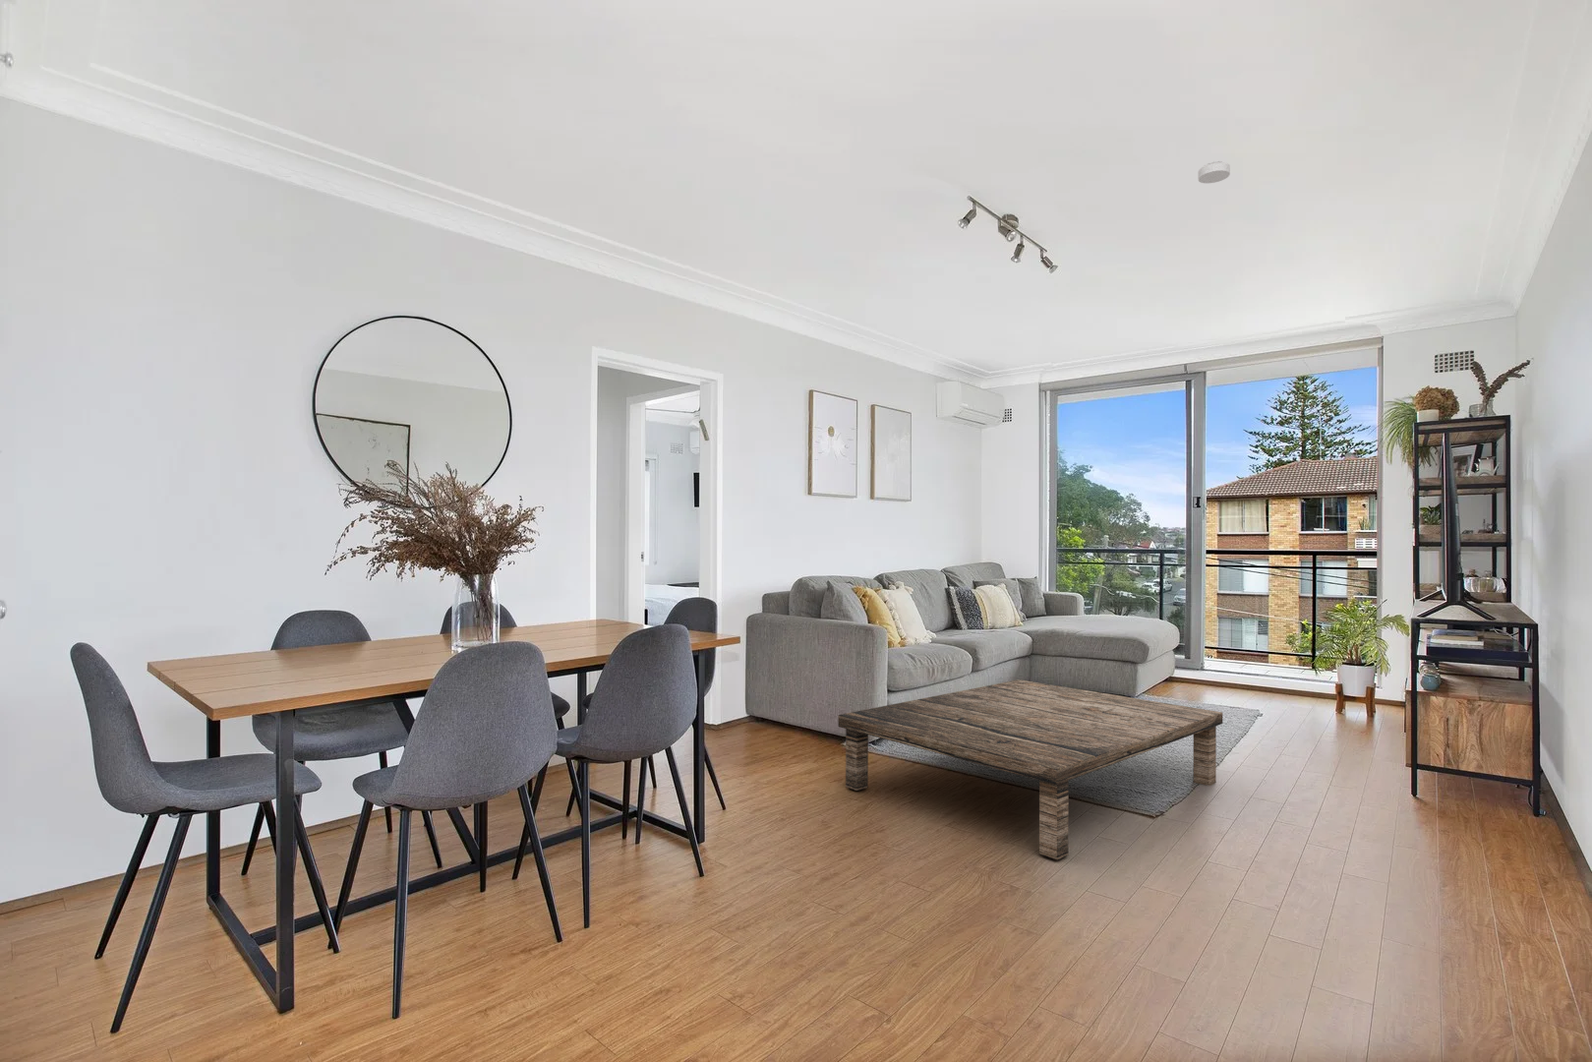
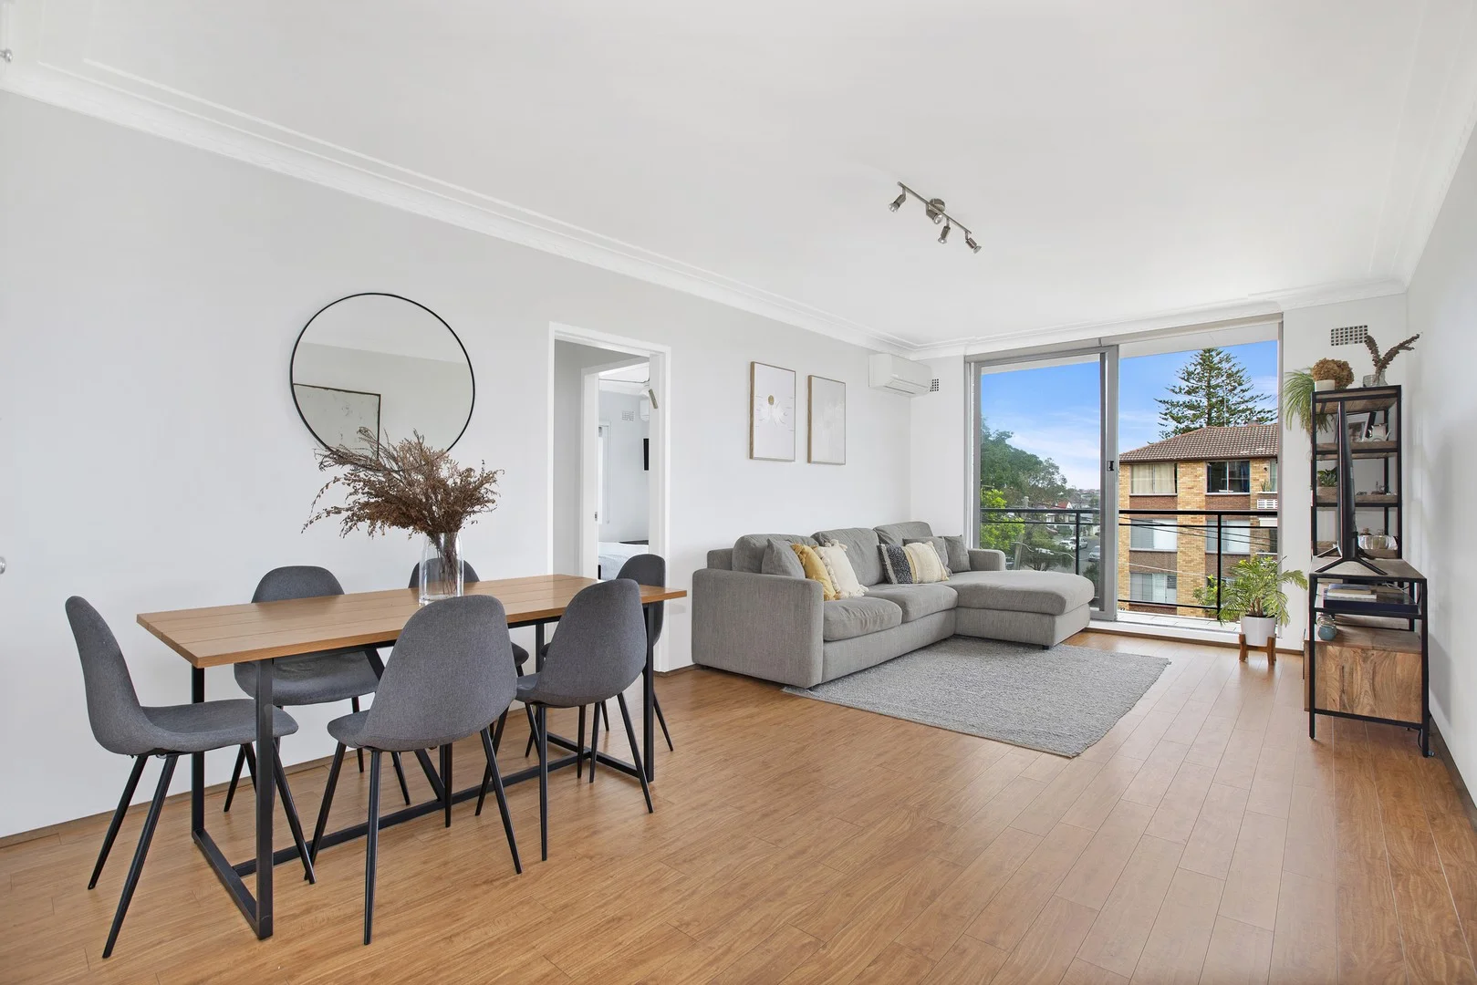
- smoke detector (1214, 171)
- coffee table (1032, 749)
